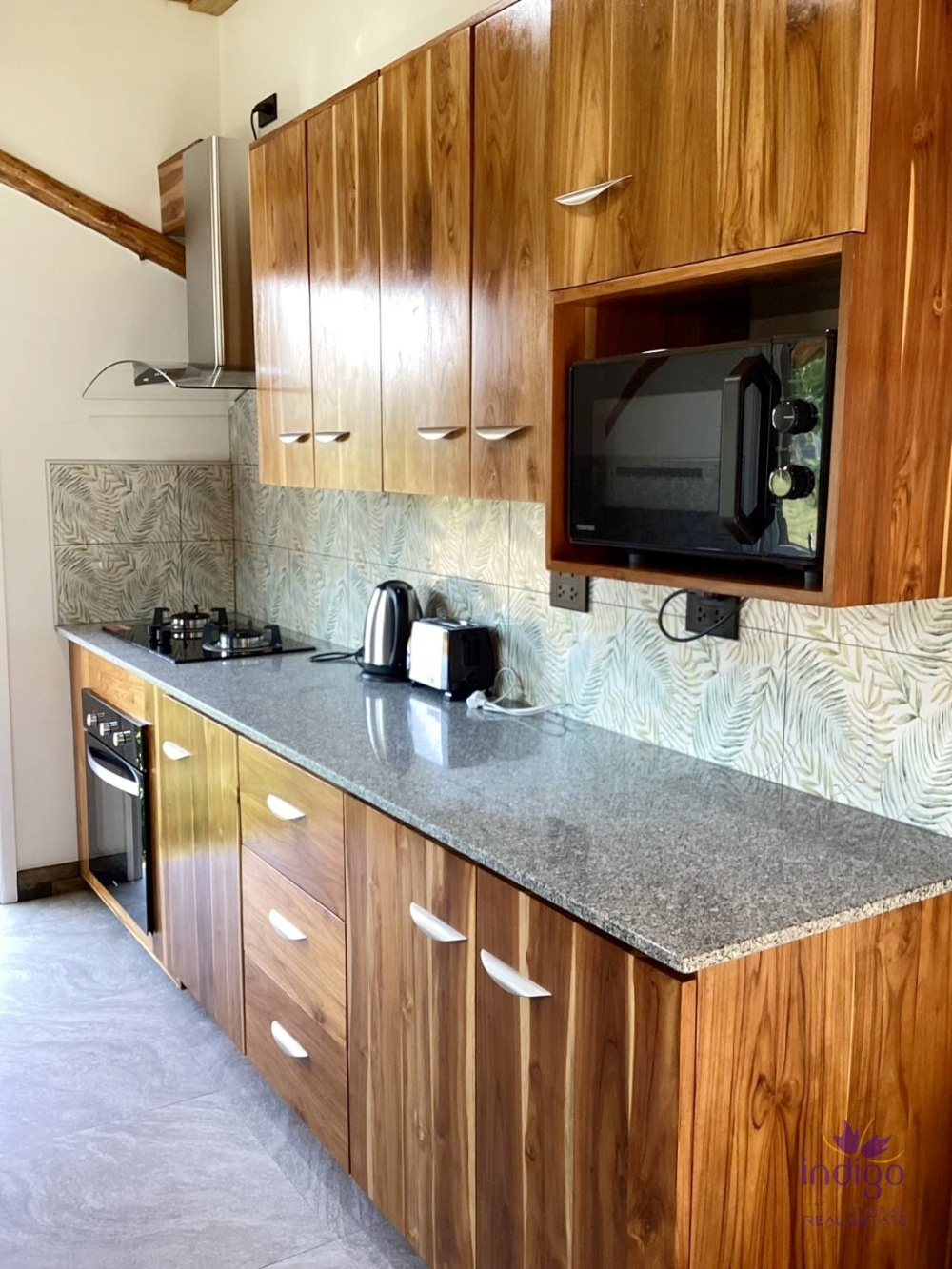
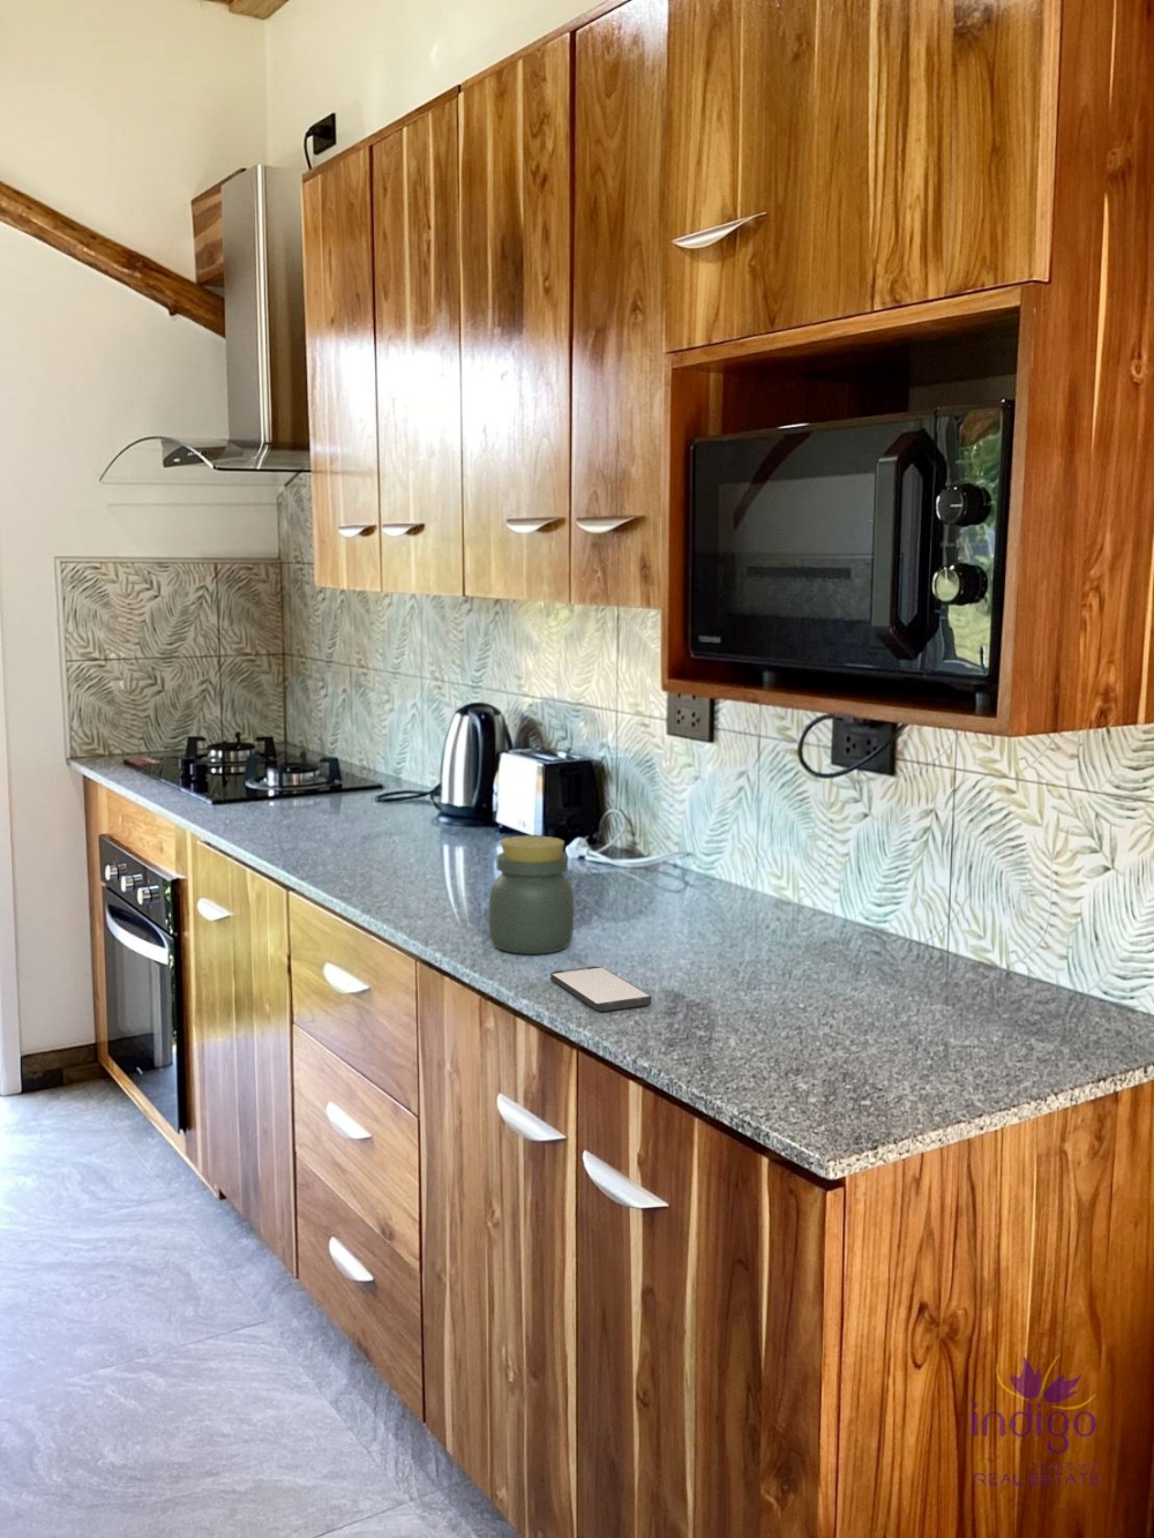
+ smartphone (599, 988)
+ jar (531, 892)
